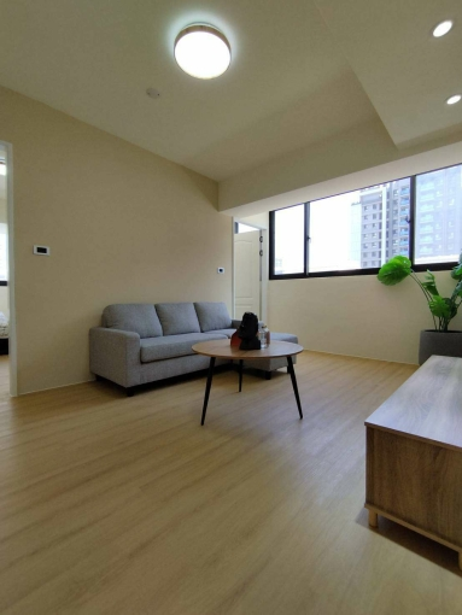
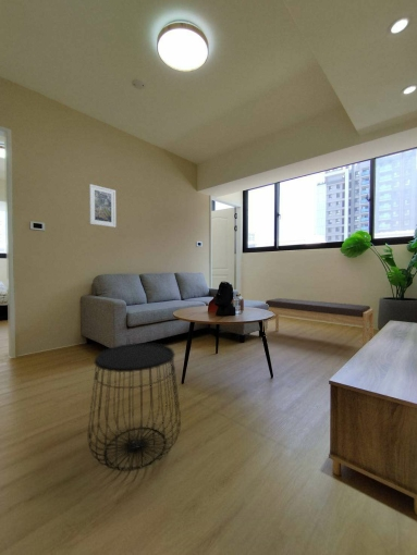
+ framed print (102, 206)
+ side table (132, 399)
+ bench (315, 319)
